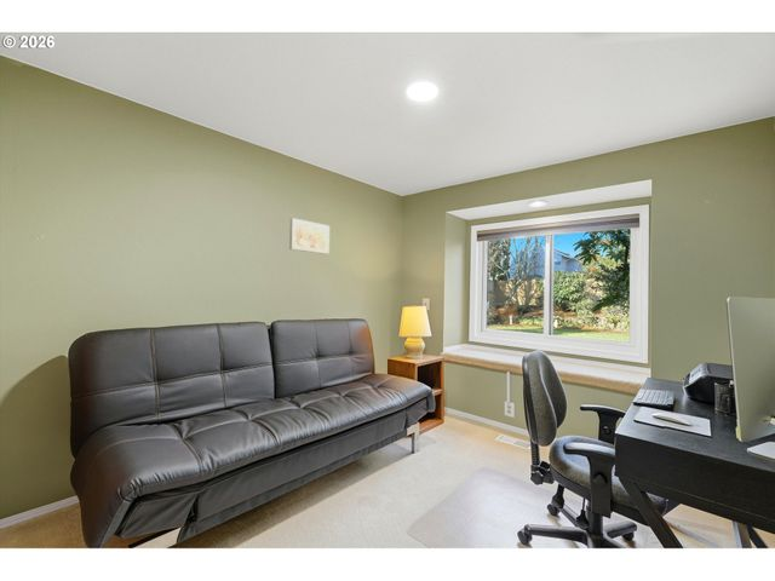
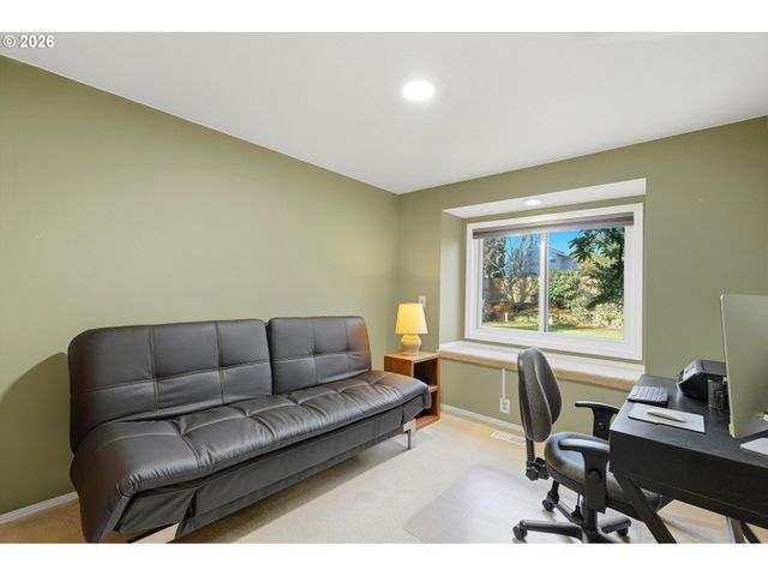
- wall art (310, 236)
